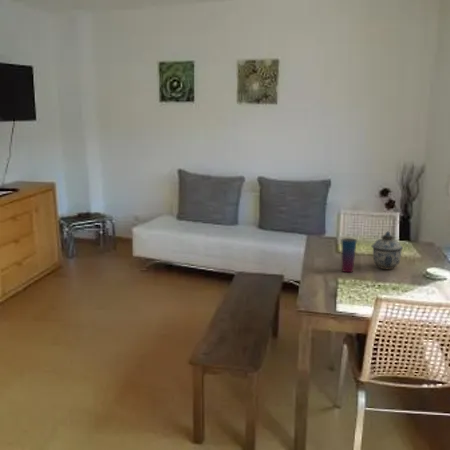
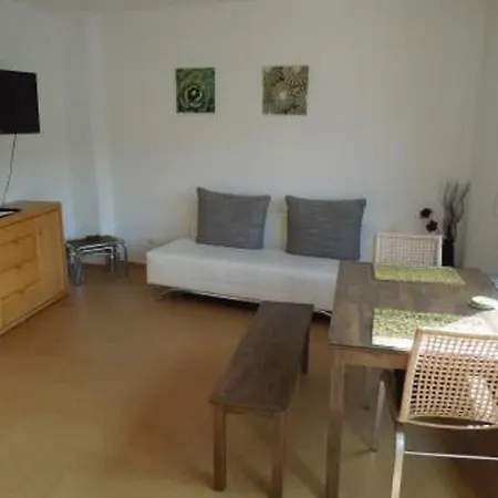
- lidded jar (386, 249)
- cup (348, 255)
